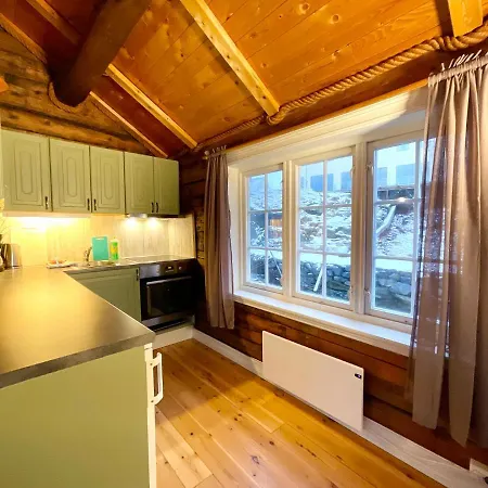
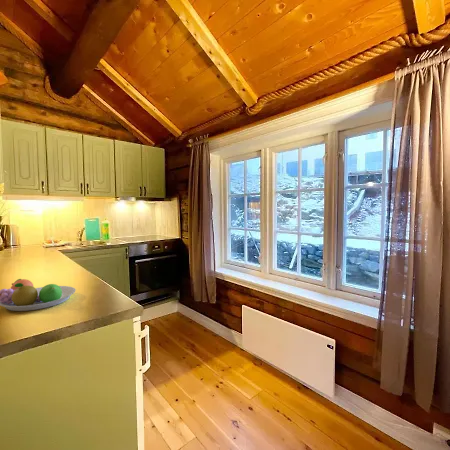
+ fruit bowl (38, 289)
